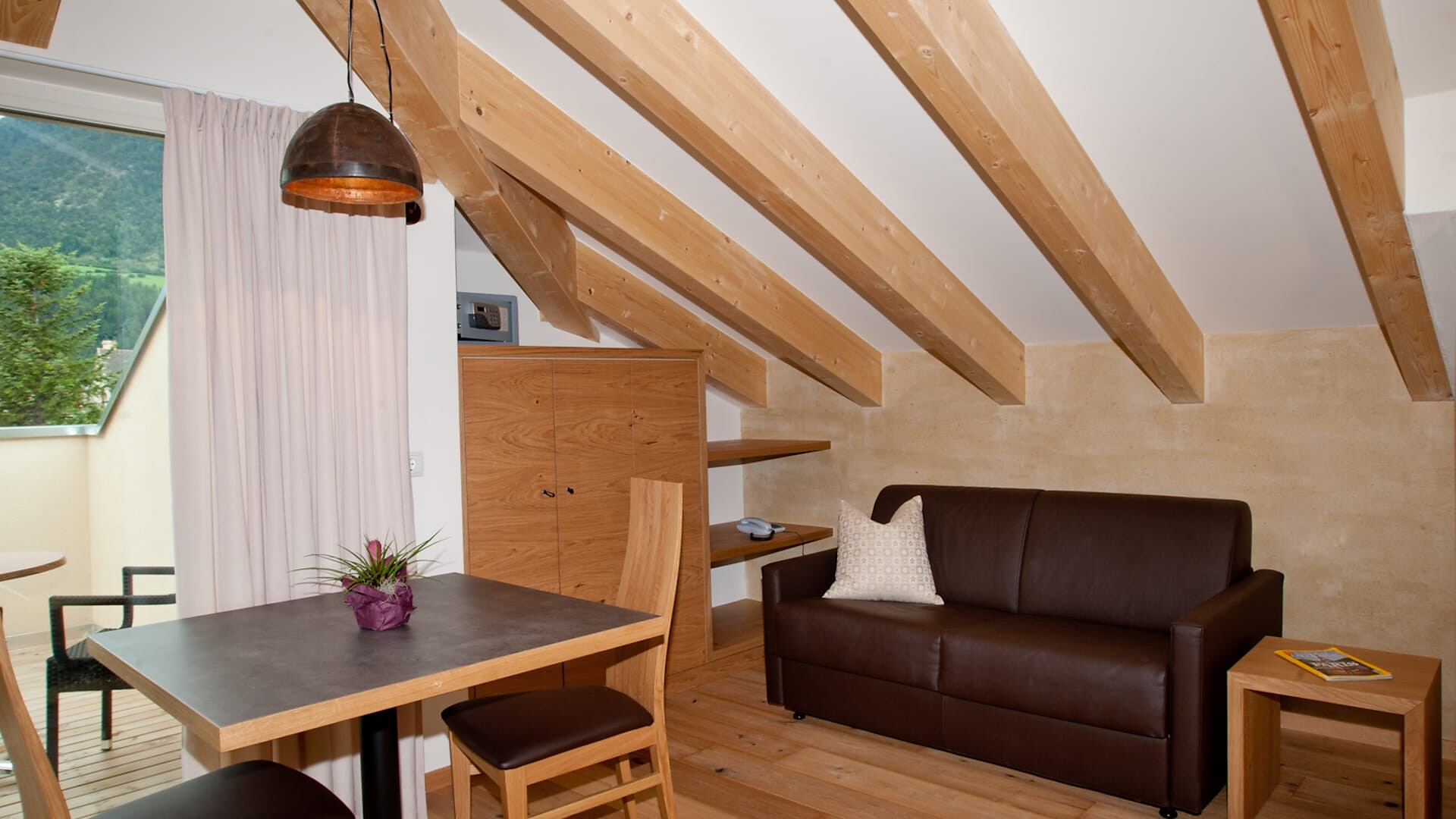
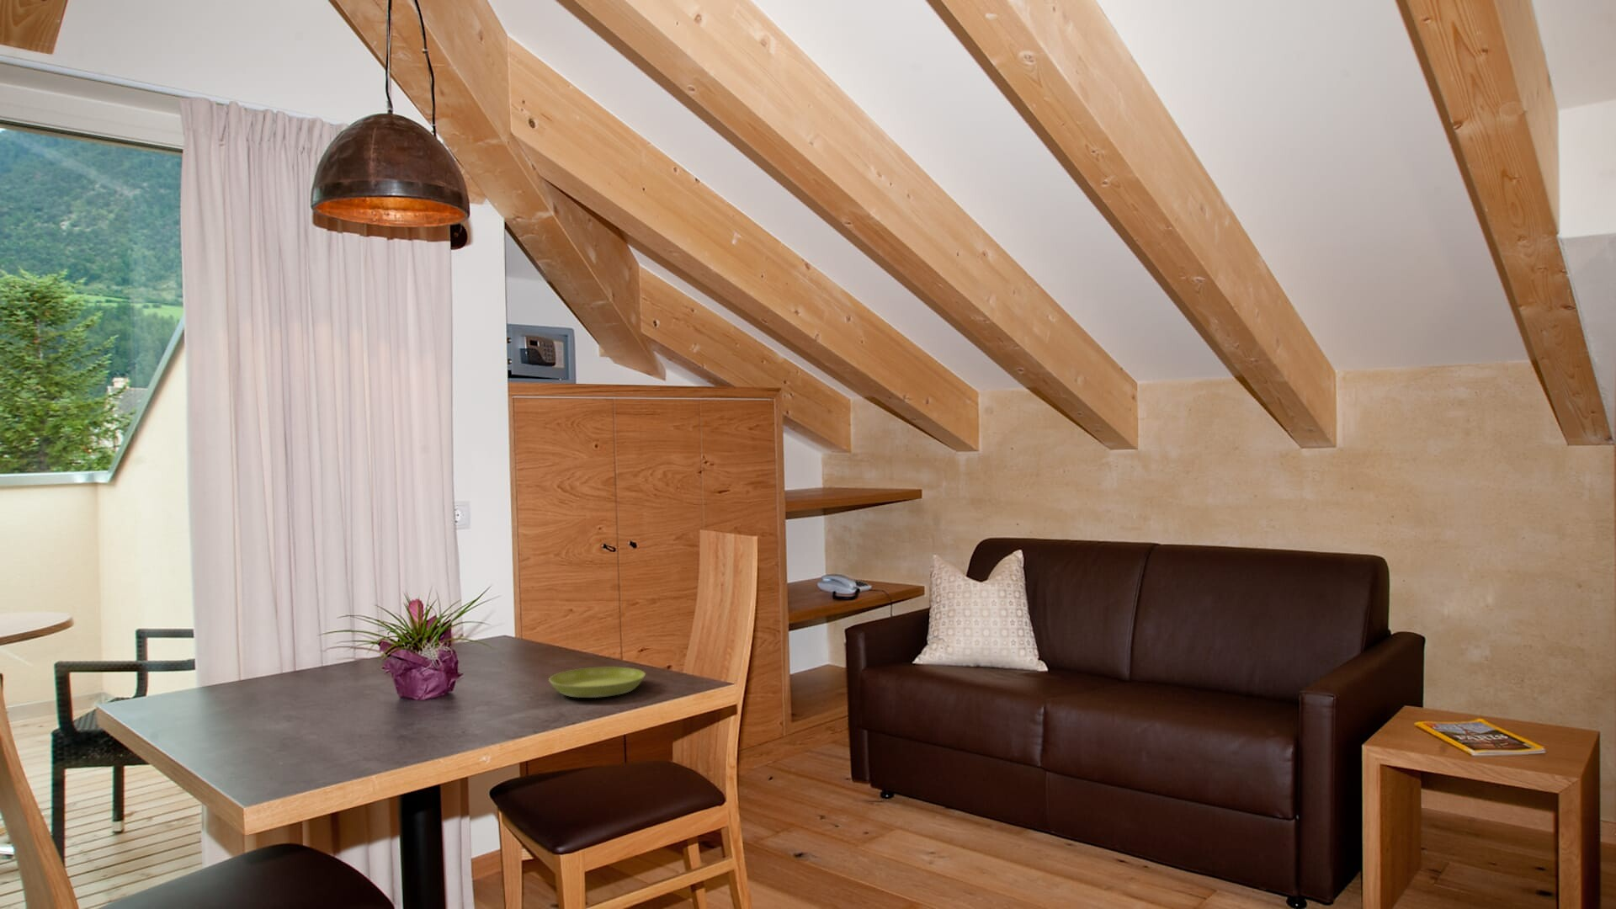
+ saucer (597, 683)
